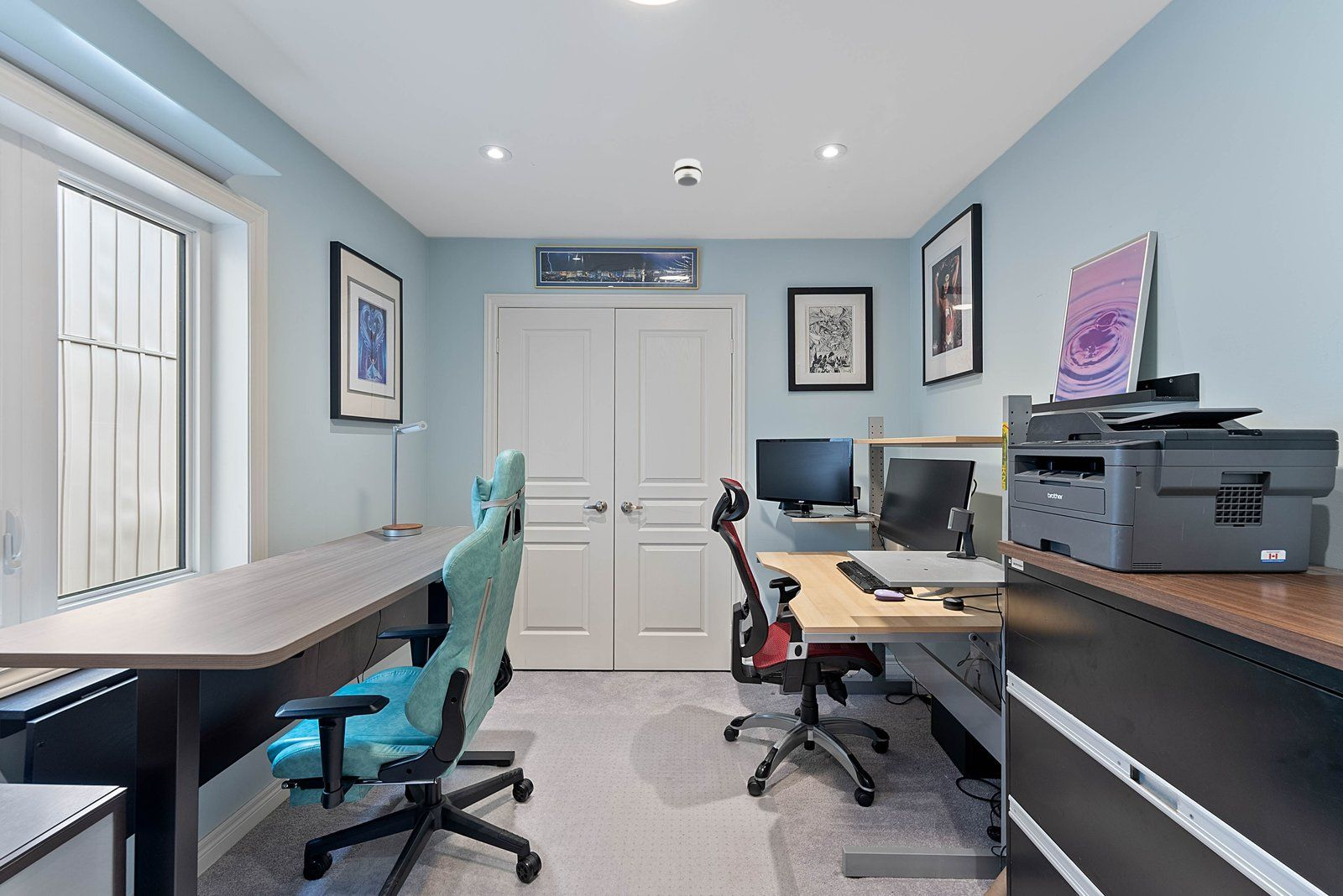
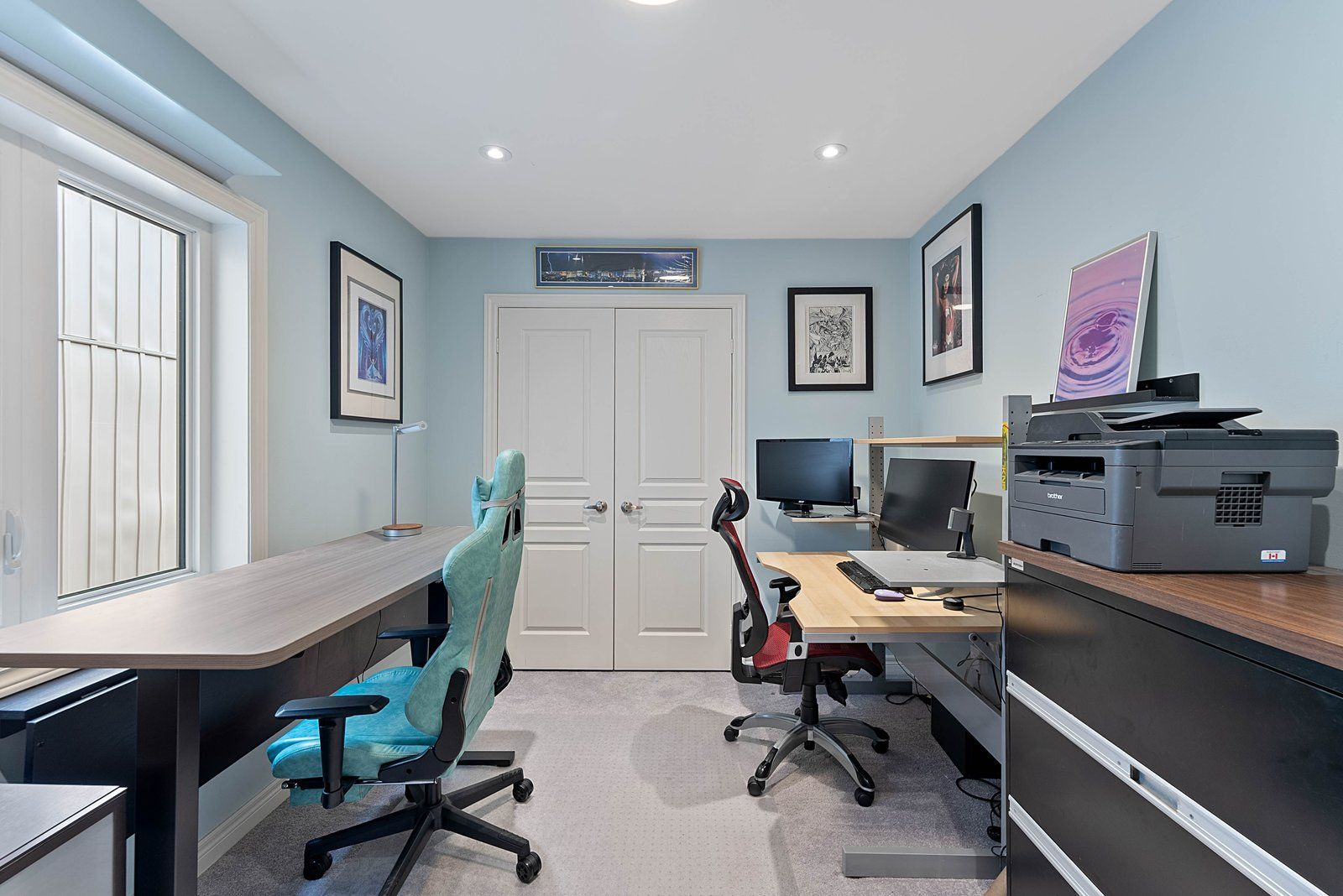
- smoke detector (687, 173)
